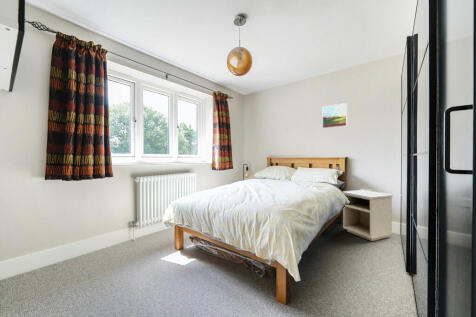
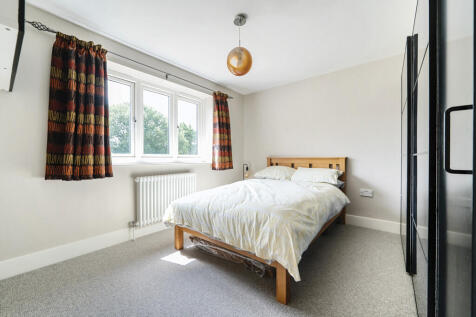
- nightstand (366, 213)
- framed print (334, 116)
